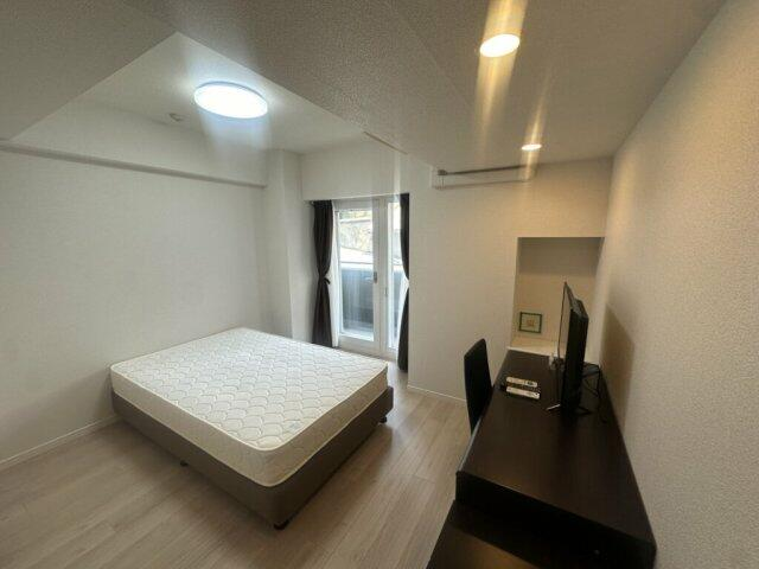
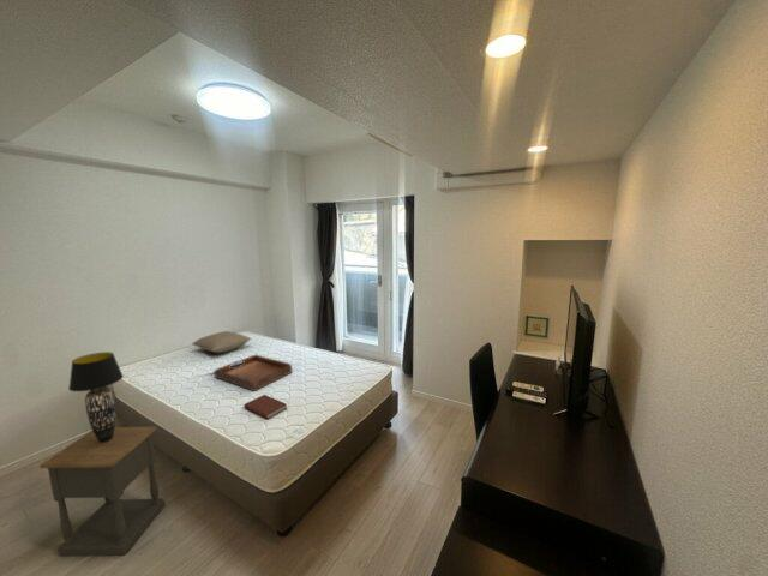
+ book (265, 406)
+ serving tray (254, 370)
+ pillow (221, 341)
+ table lamp (100, 398)
+ nightstand (110, 486)
